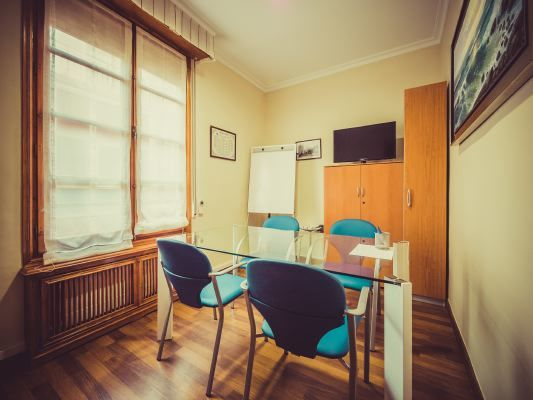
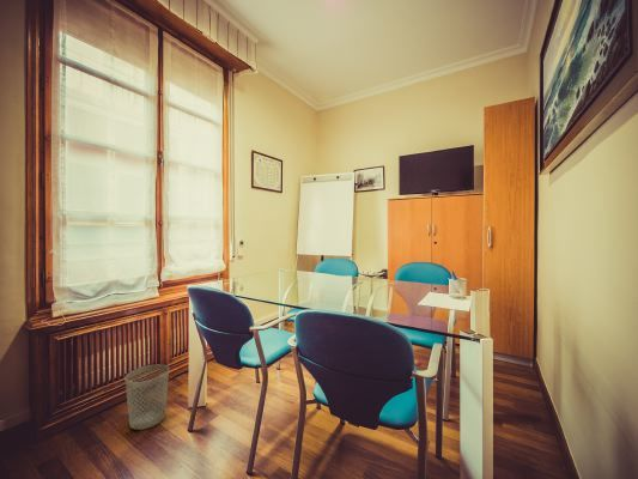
+ wastebasket (147, 396)
